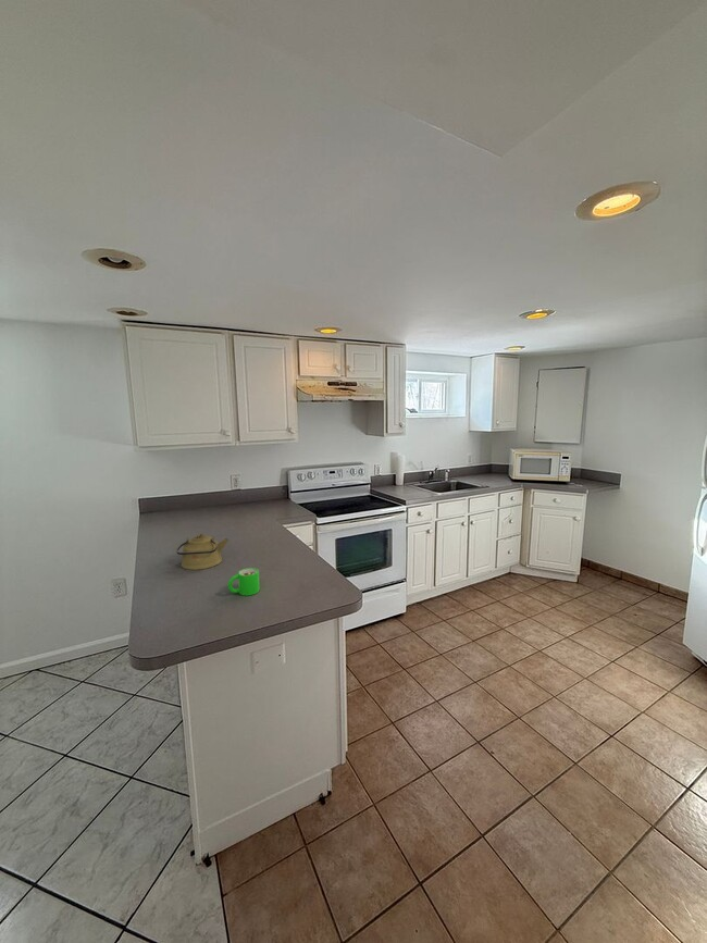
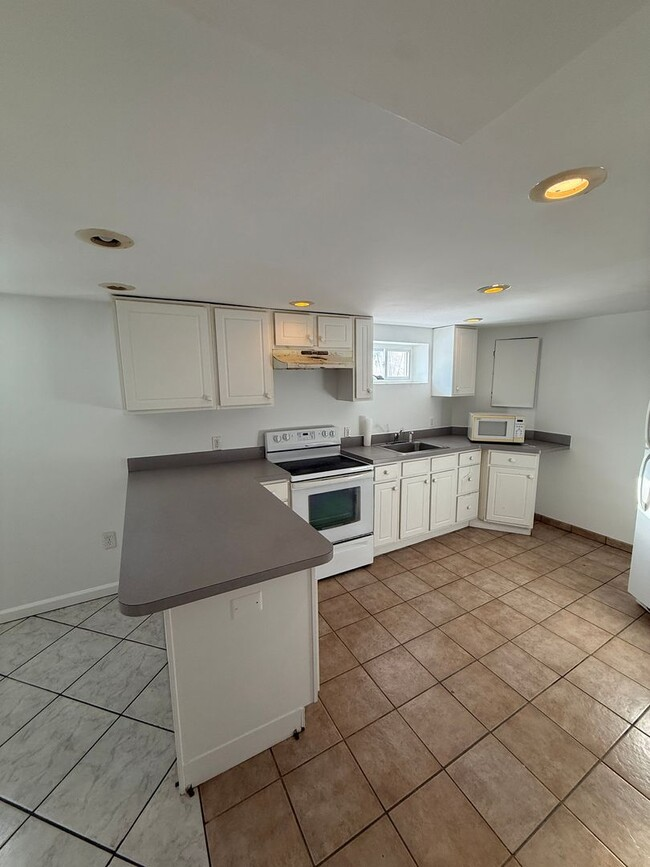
- kettle (204, 547)
- mug (244, 582)
